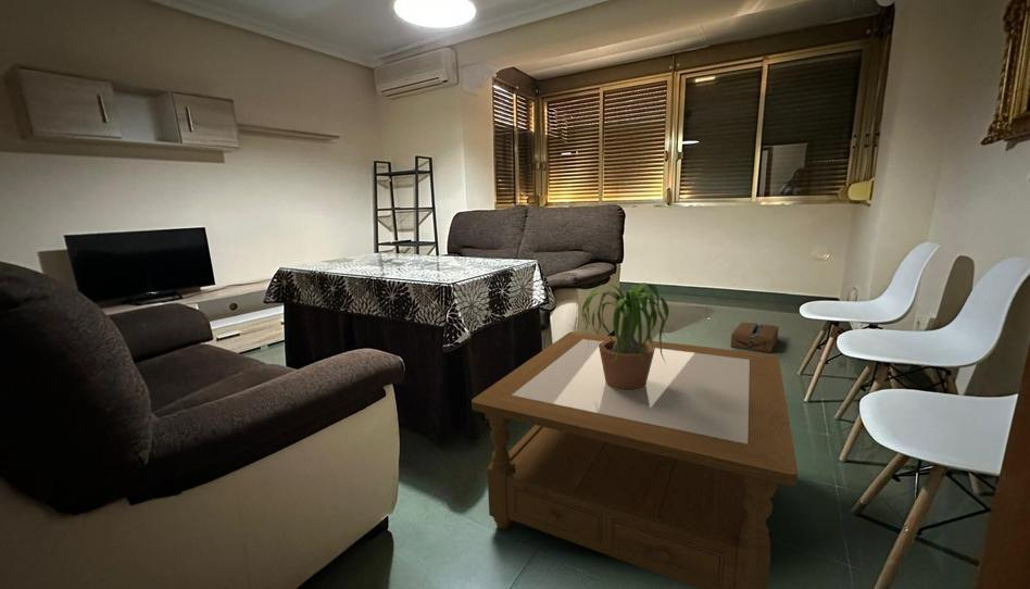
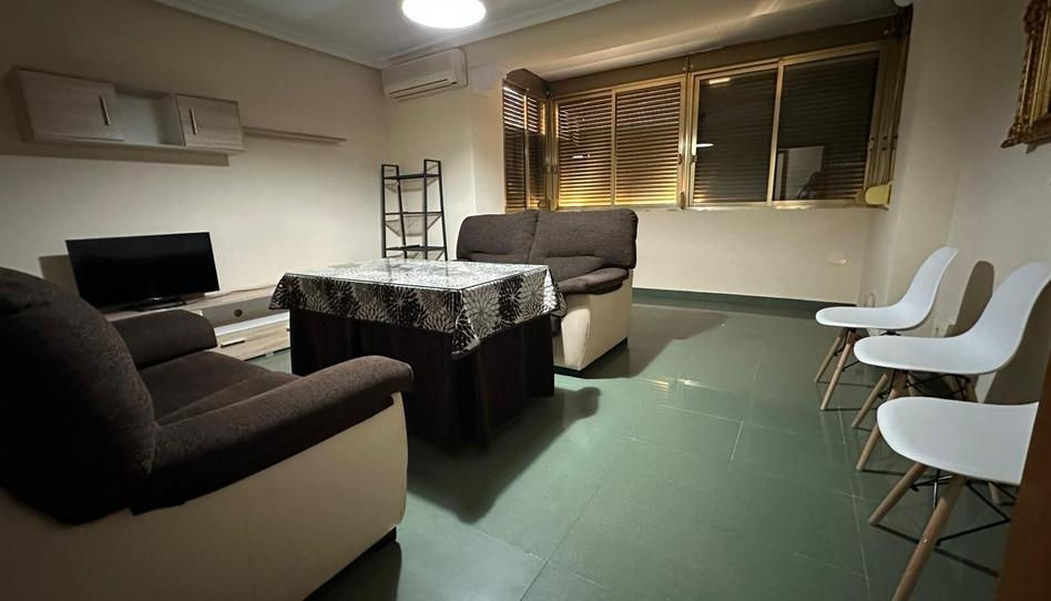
- coffee table (639, 436)
- cardboard box (755, 335)
- potted plant (620, 331)
